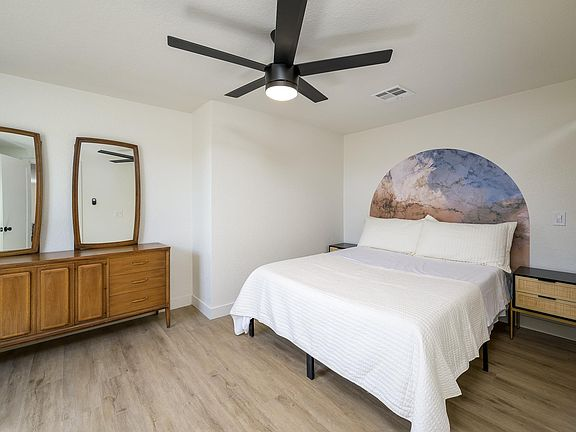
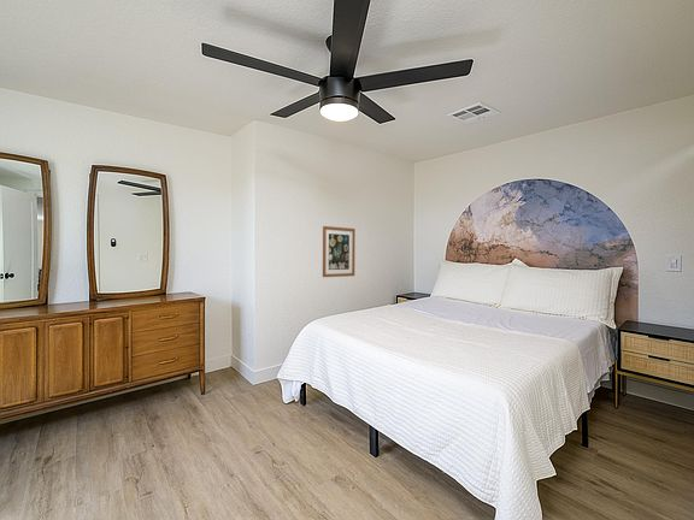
+ wall art (339, 252)
